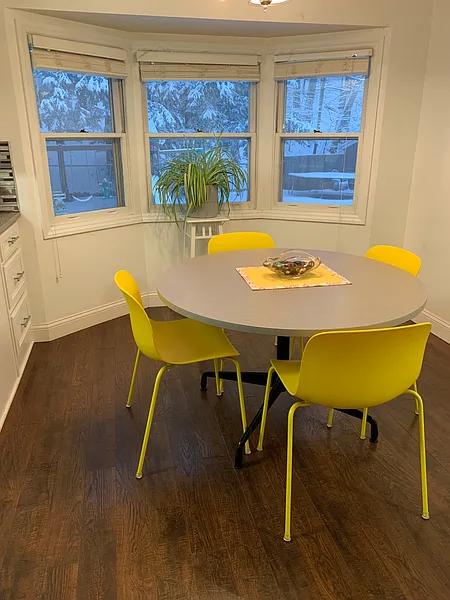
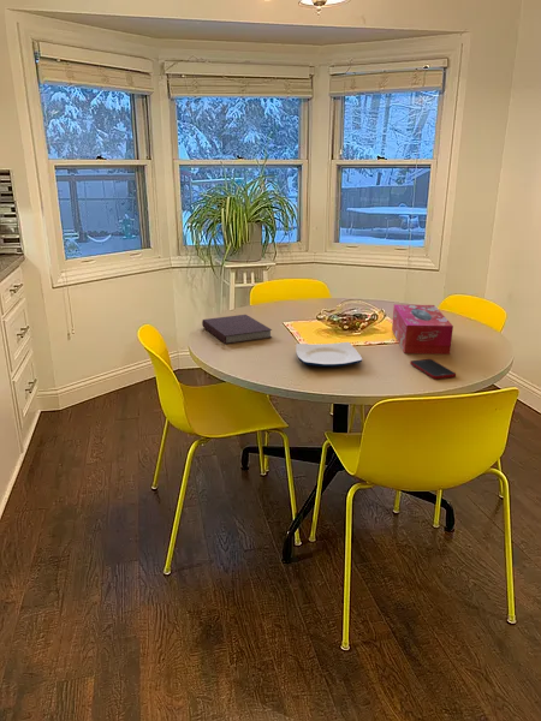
+ tissue box (420, 327)
+ plate (327, 354)
+ notebook (236, 328)
+ cell phone (432, 368)
